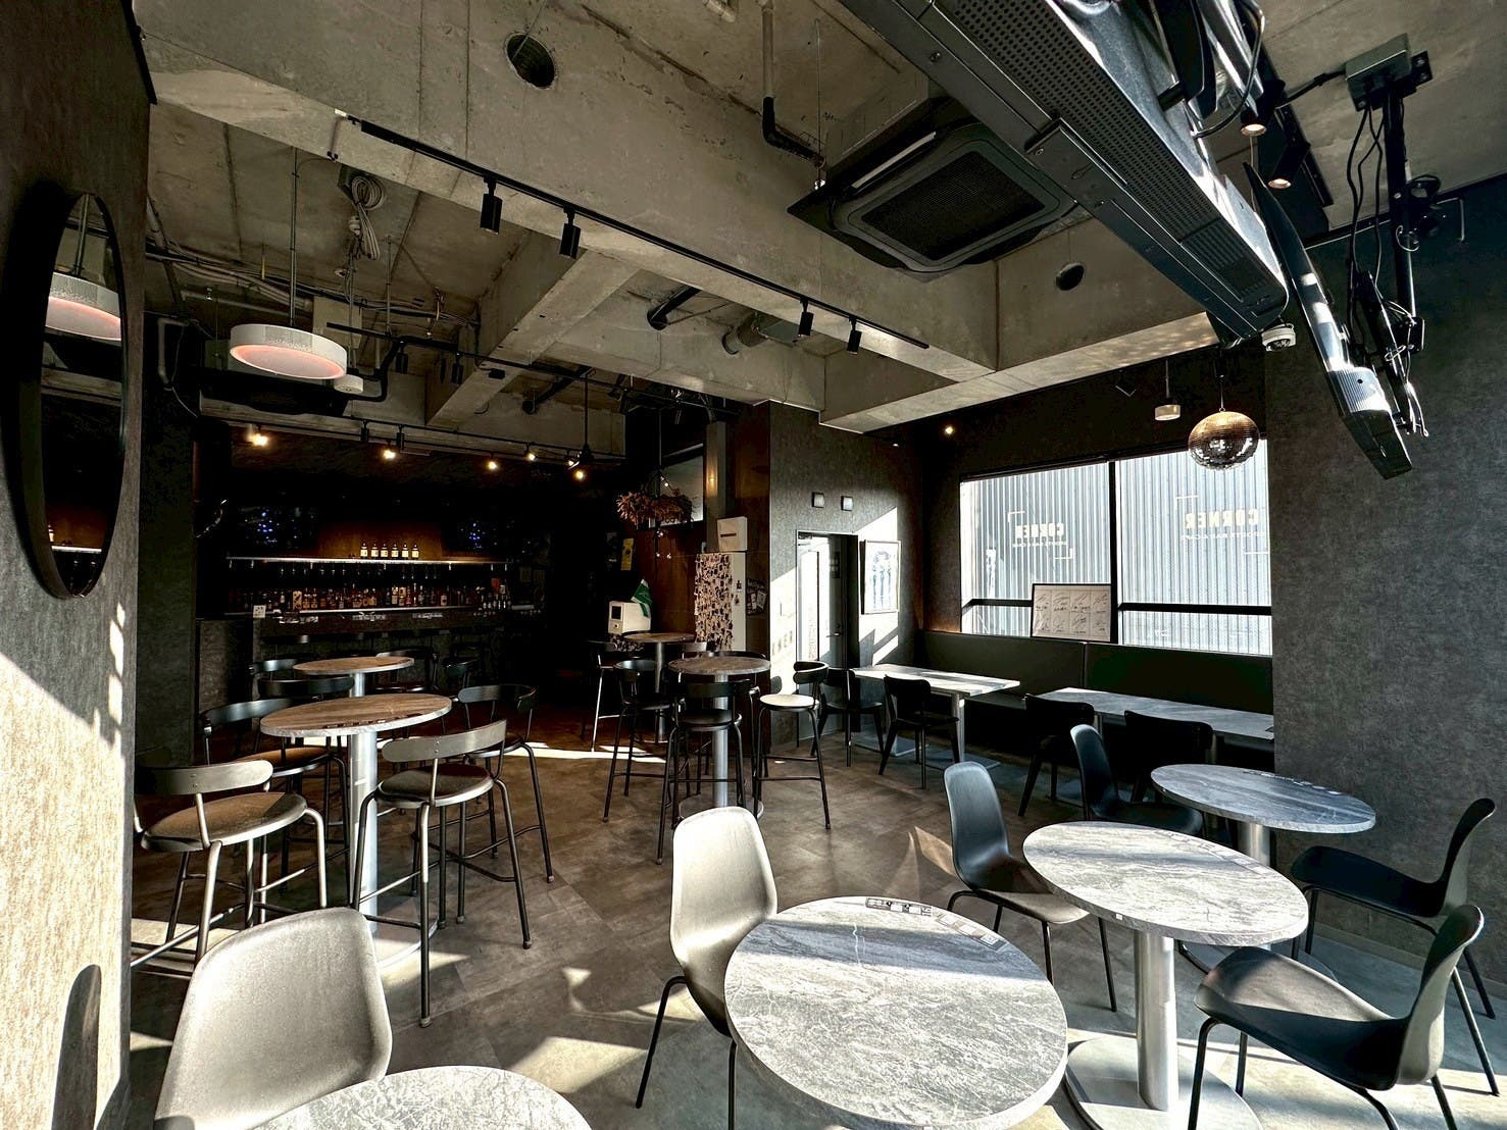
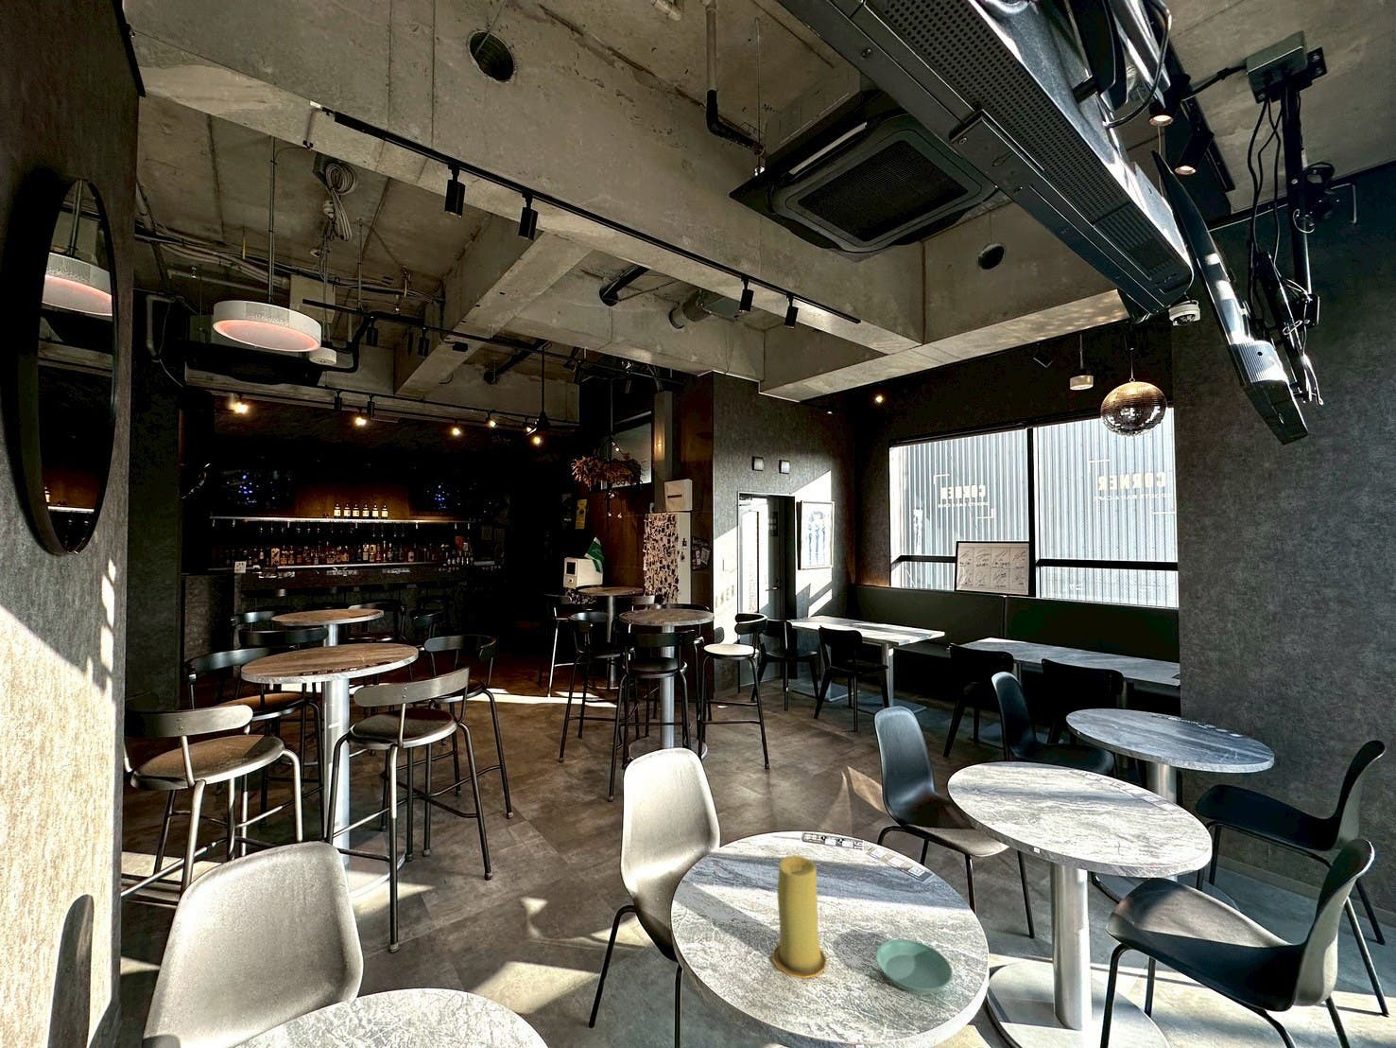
+ saucer (913, 969)
+ candle (799, 910)
